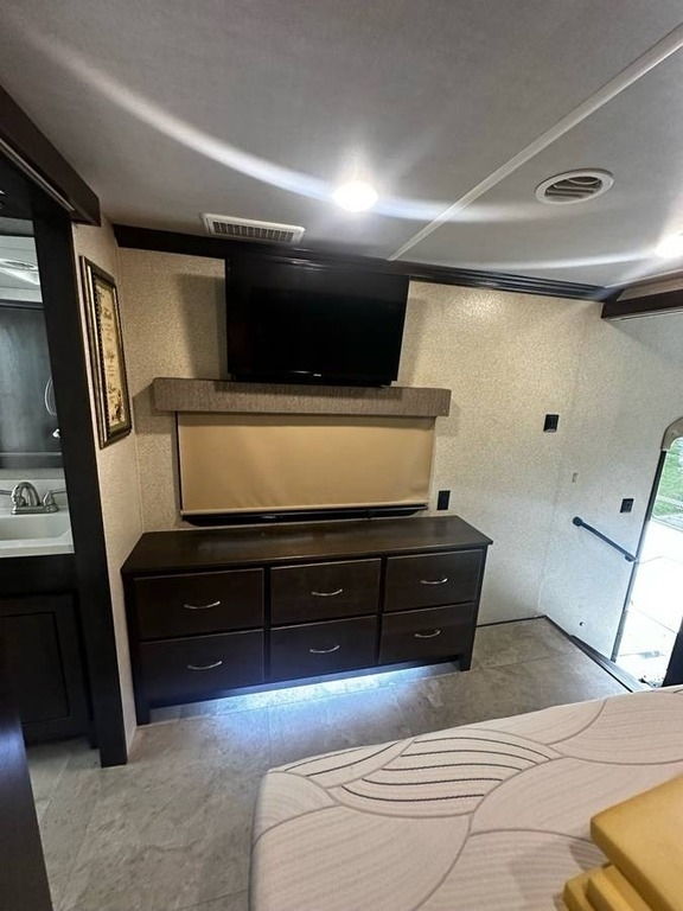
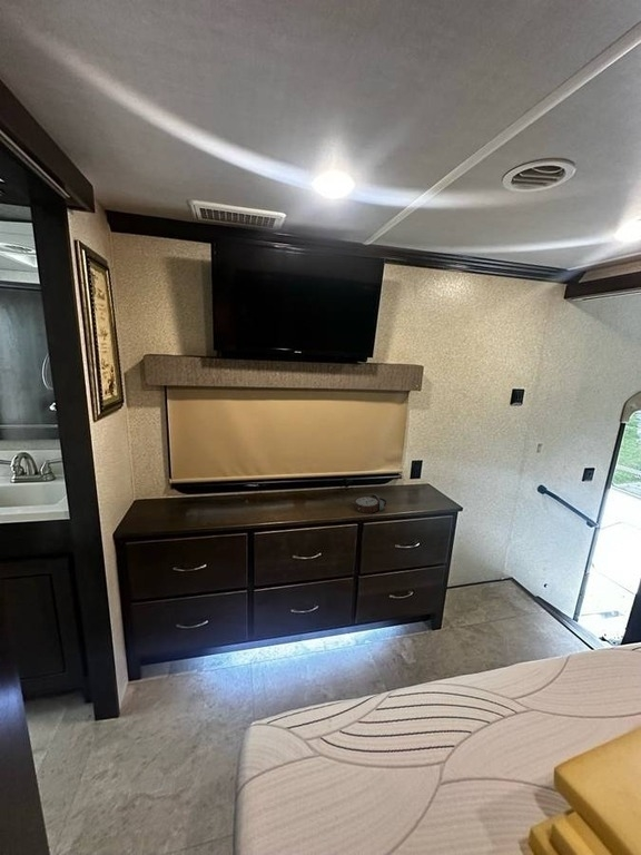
+ alarm clock (369, 502)
